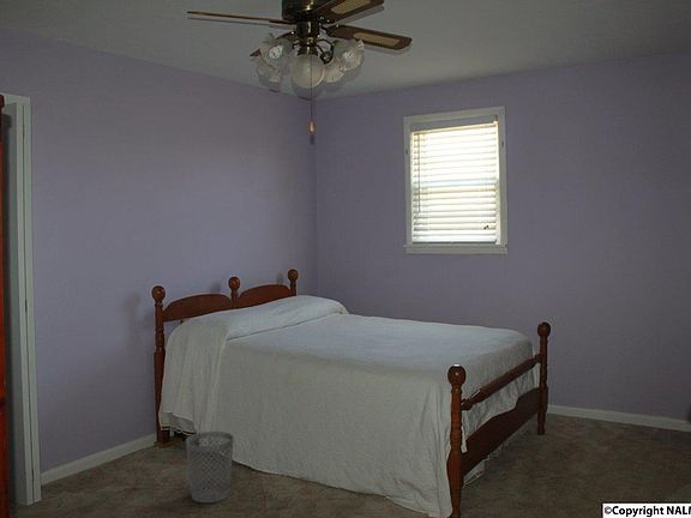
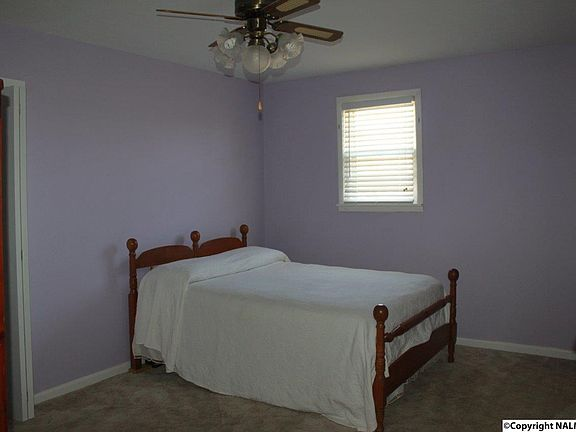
- wastebasket (210, 466)
